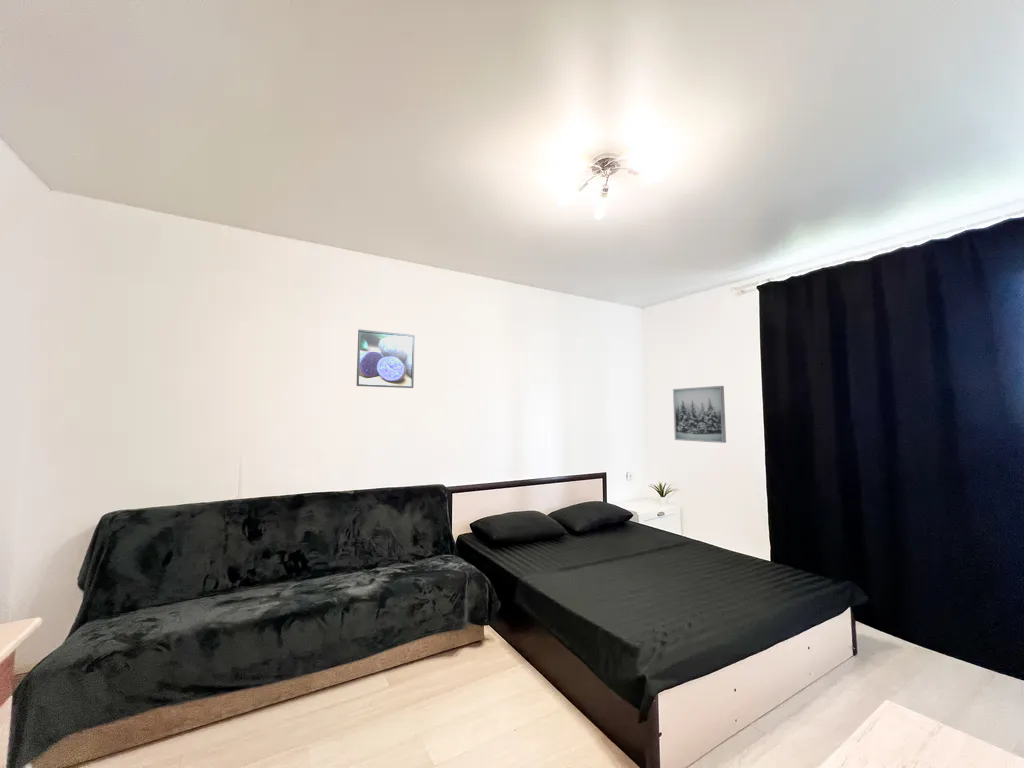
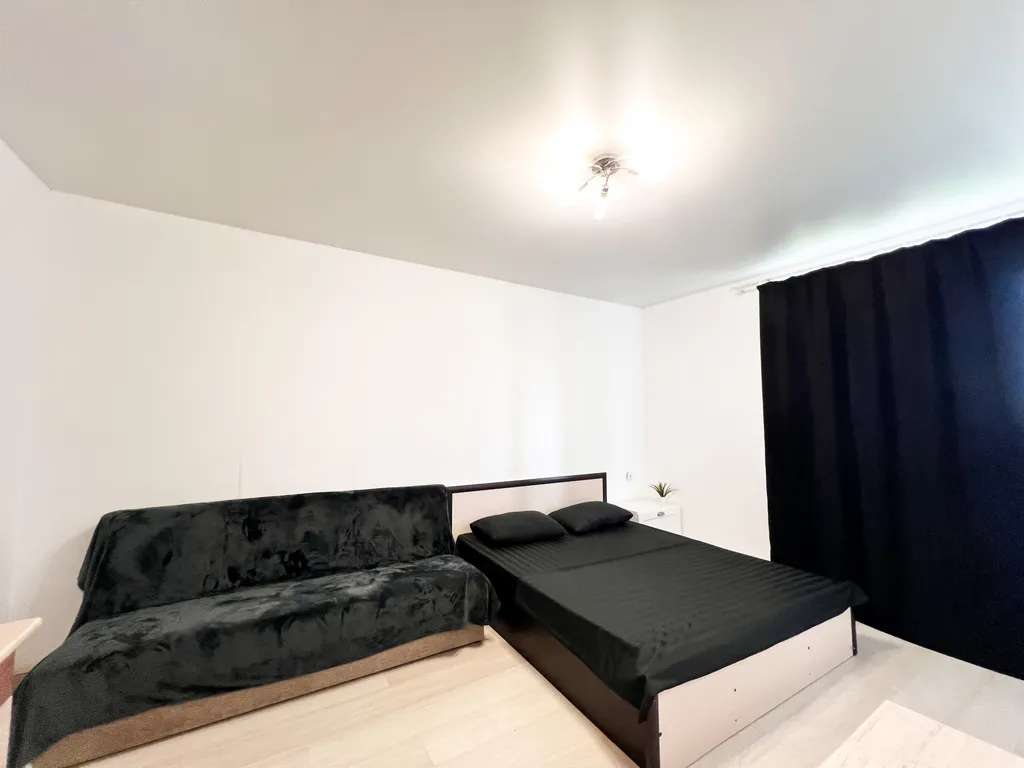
- wall art (698, 414)
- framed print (386, 359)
